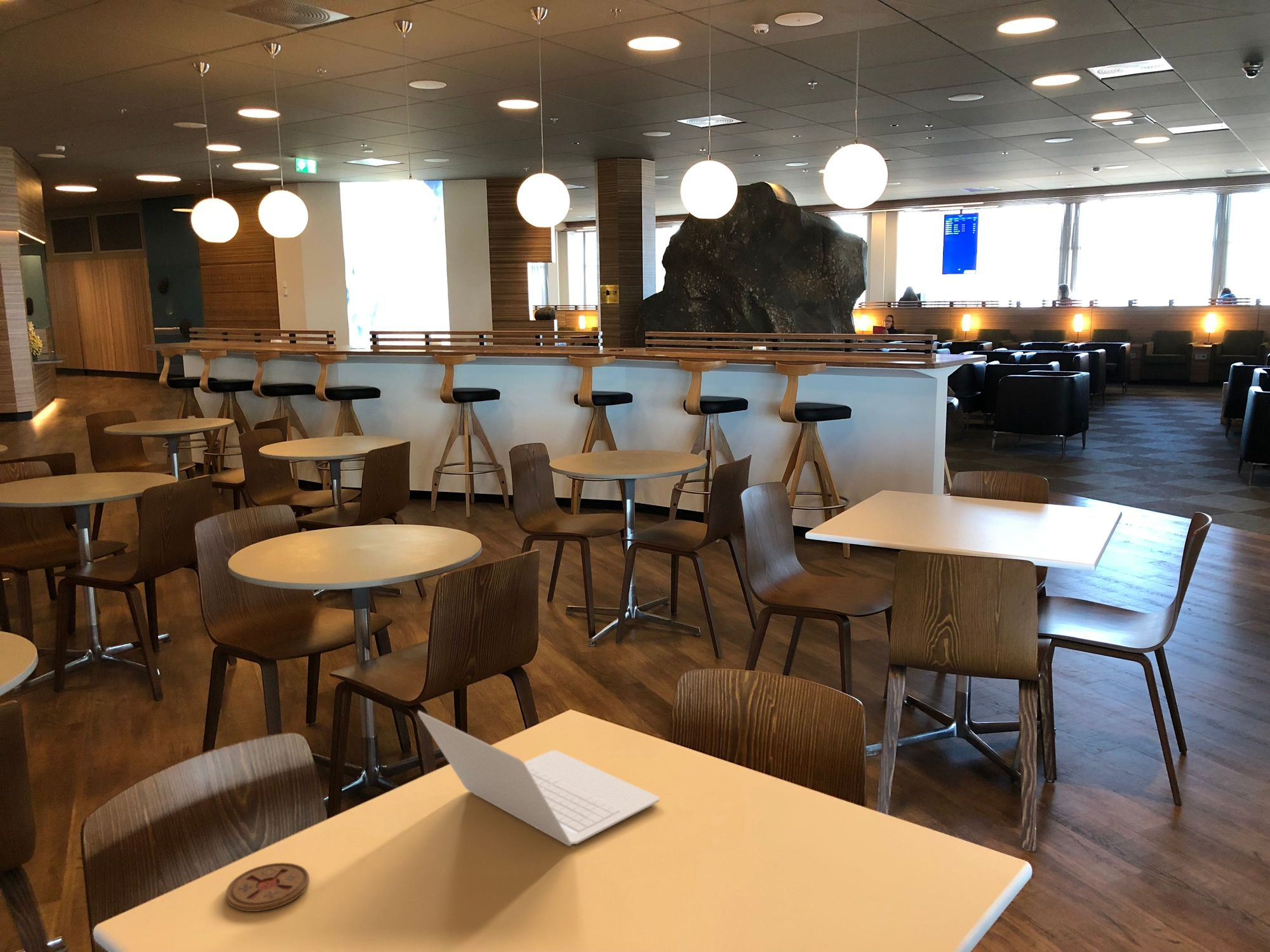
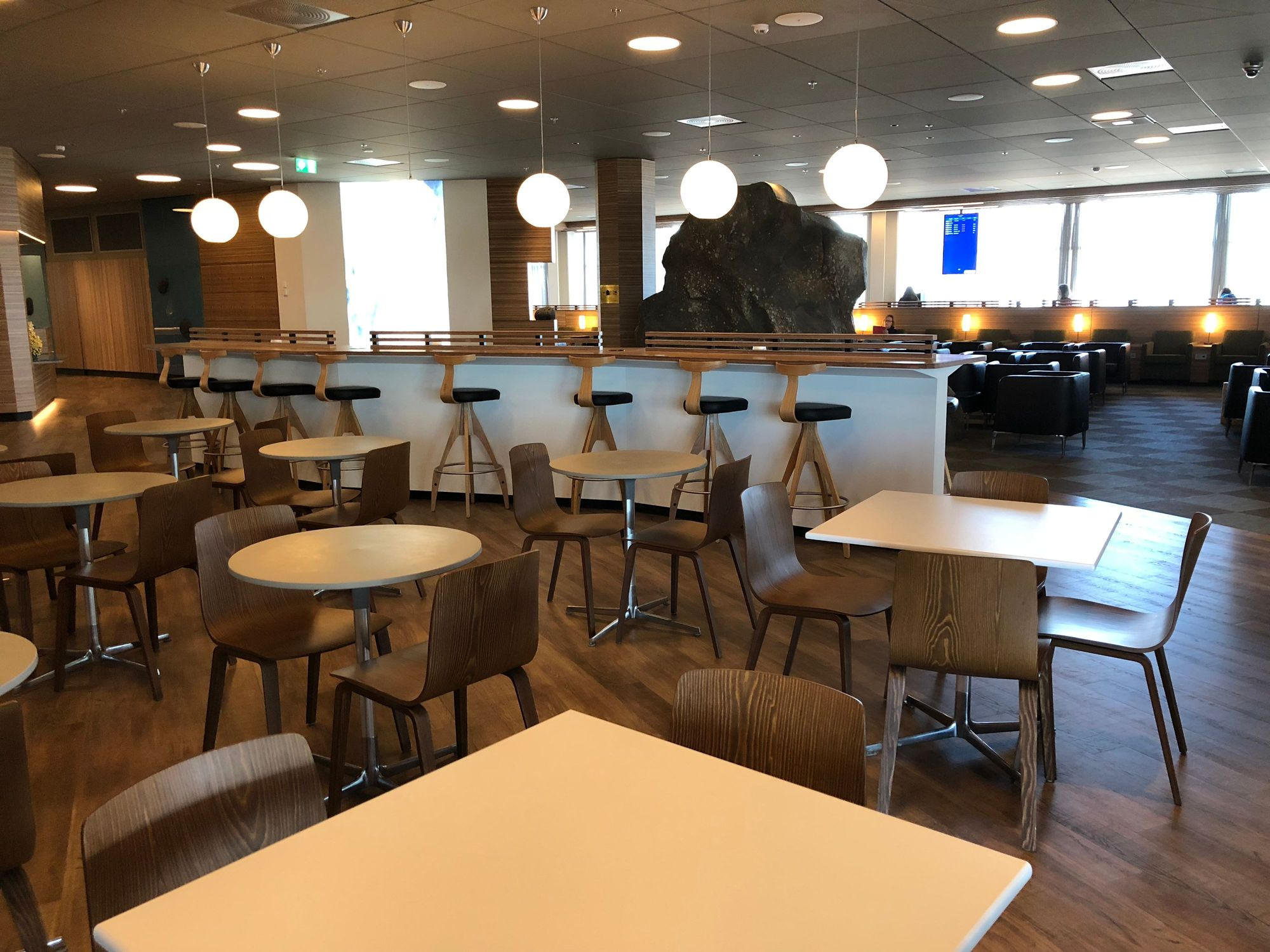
- laptop (541, 755)
- coaster (268, 886)
